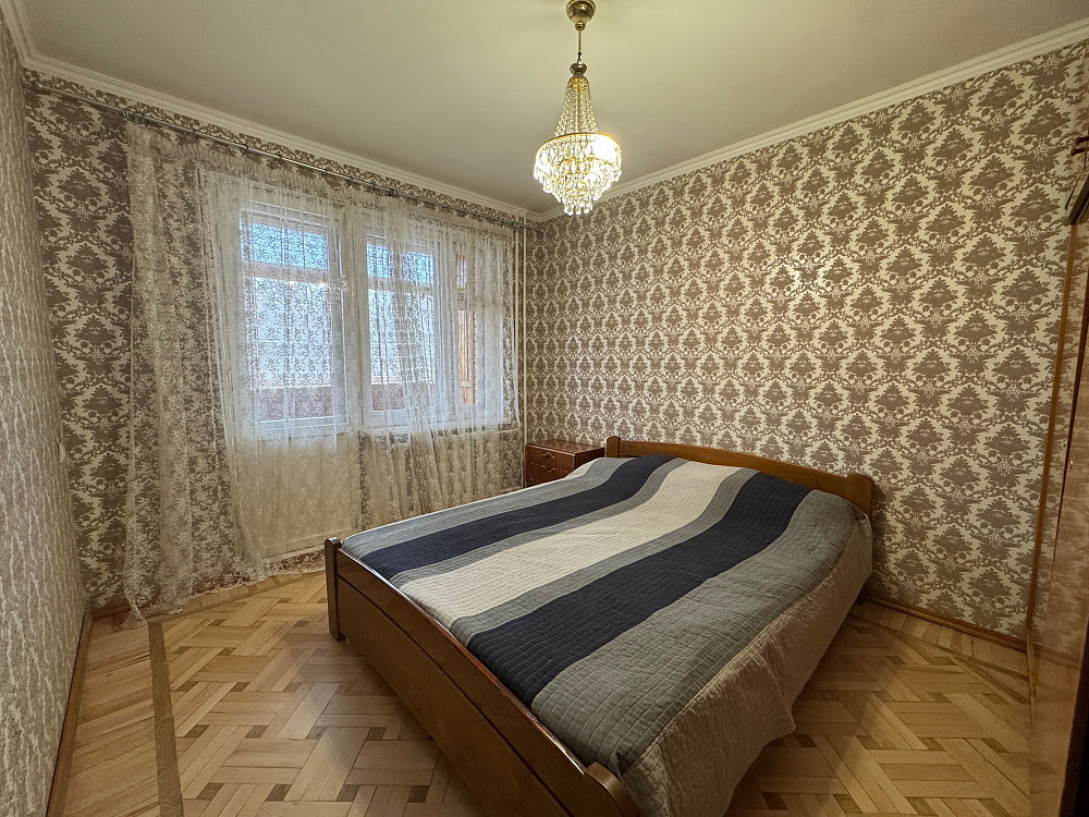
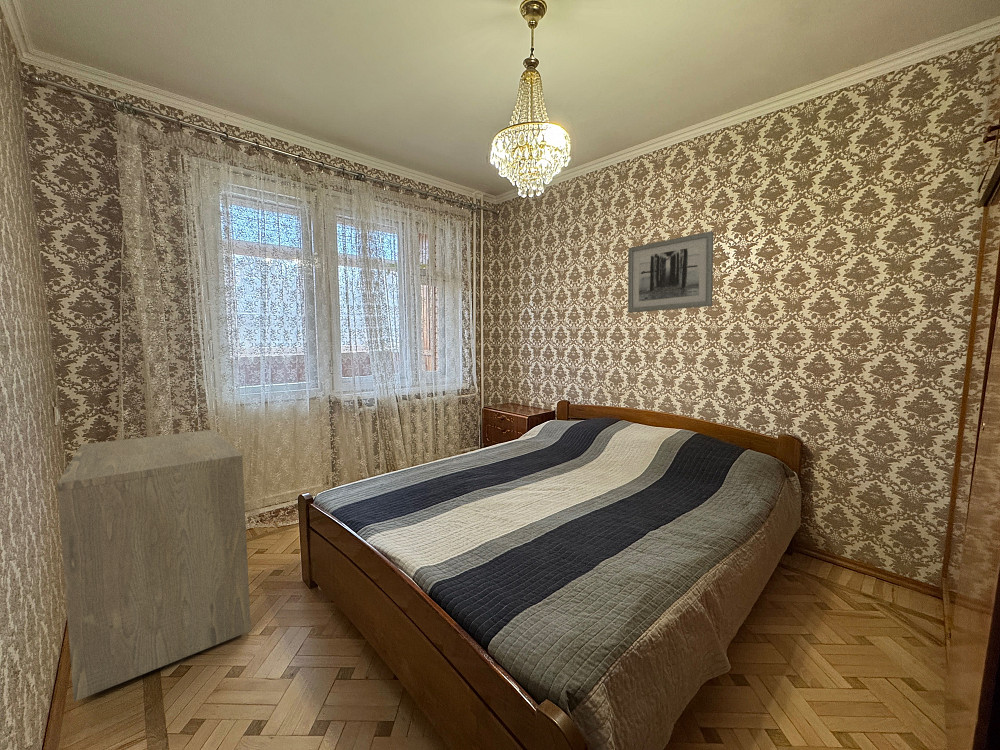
+ wall art (667, 275)
+ dresser (161, 532)
